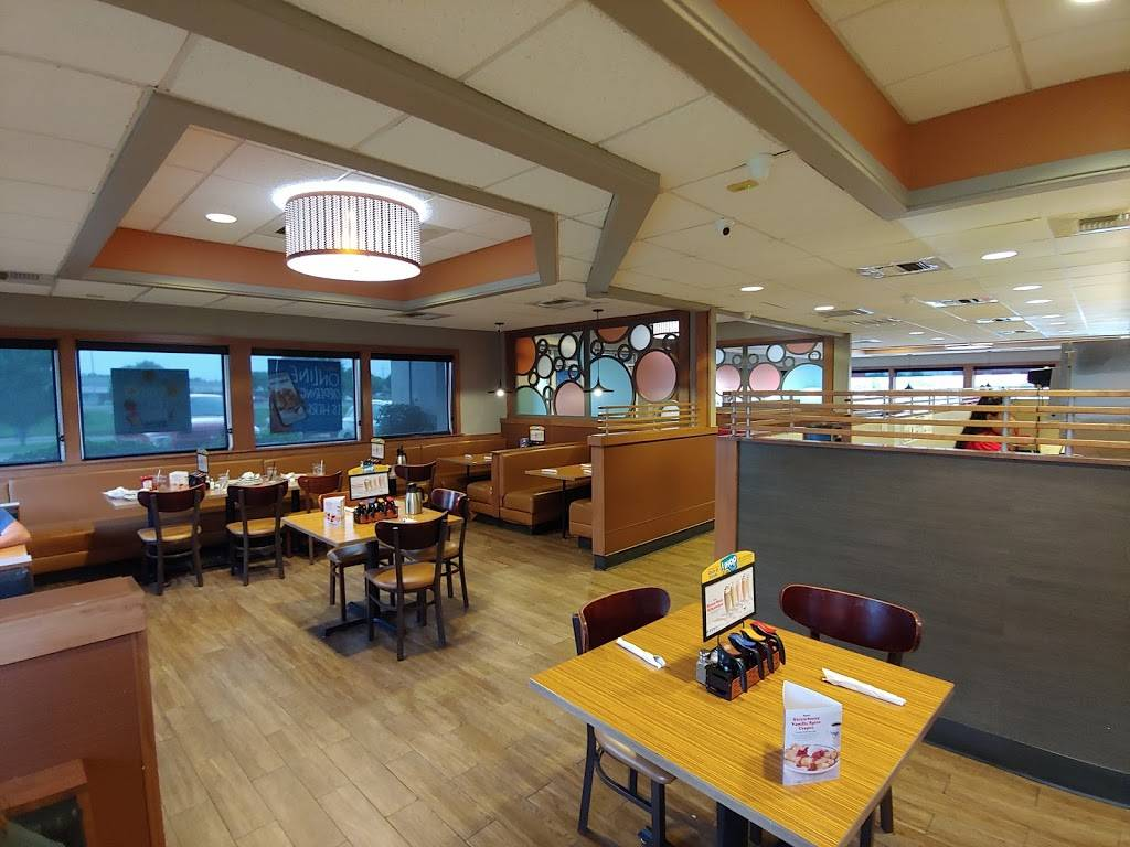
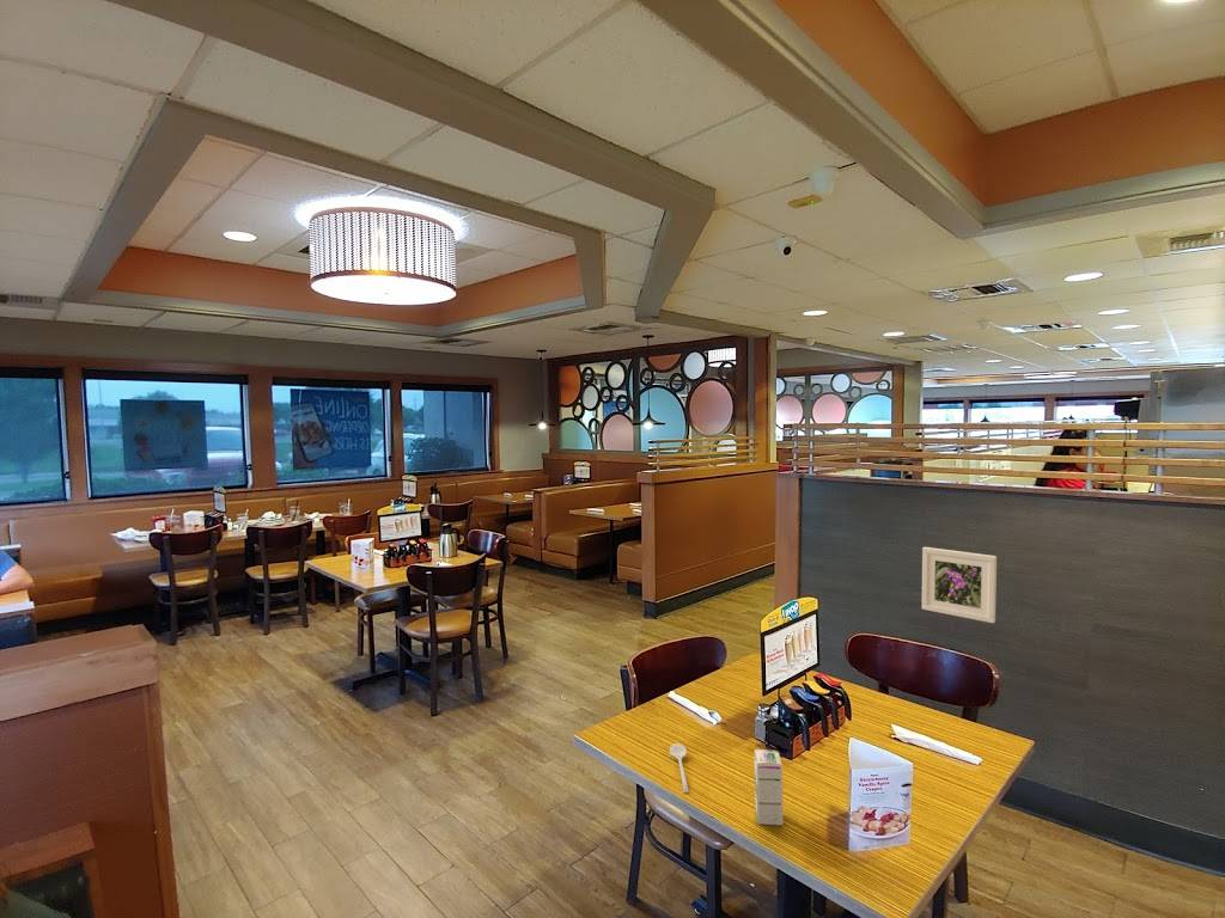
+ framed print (957, 583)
+ syrup box (768, 787)
+ stirrer (681, 766)
